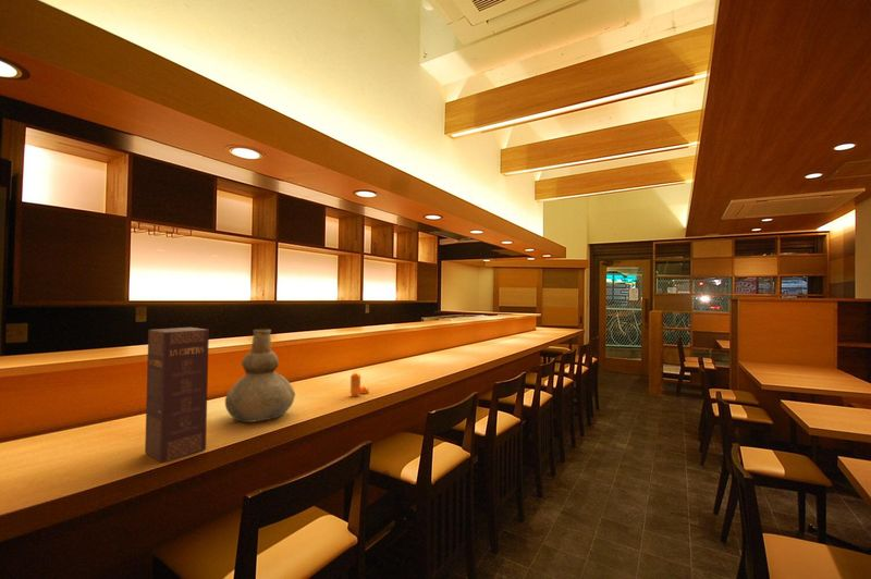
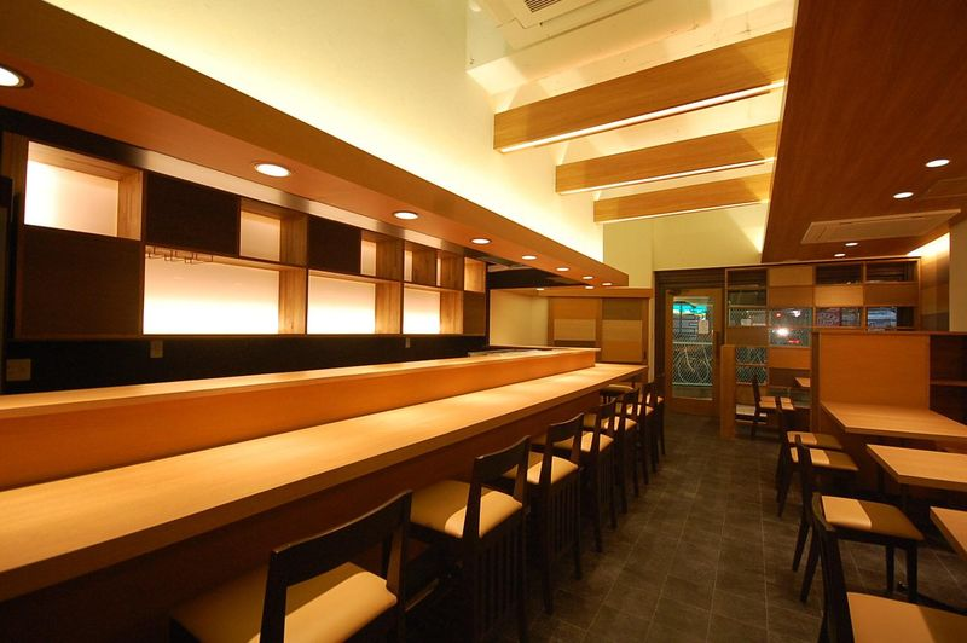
- vase (261, 372)
- wine box (177, 390)
- pepper shaker (359, 382)
